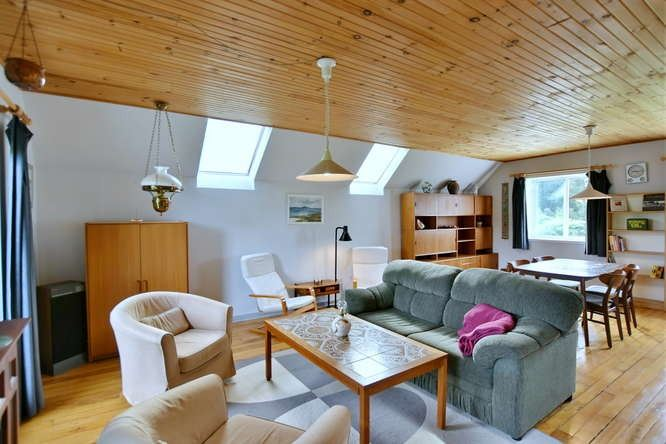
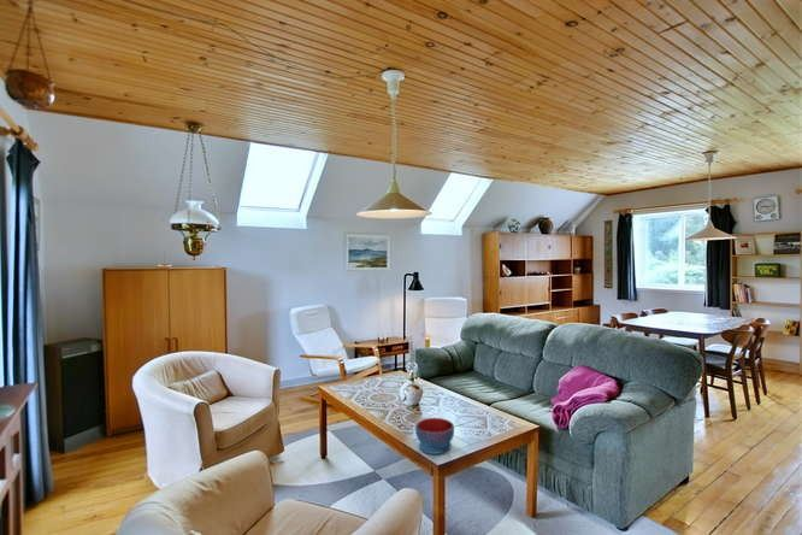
+ bowl (435, 434)
